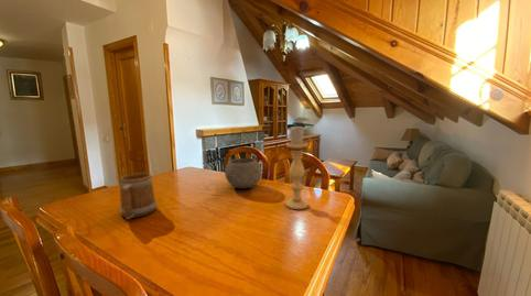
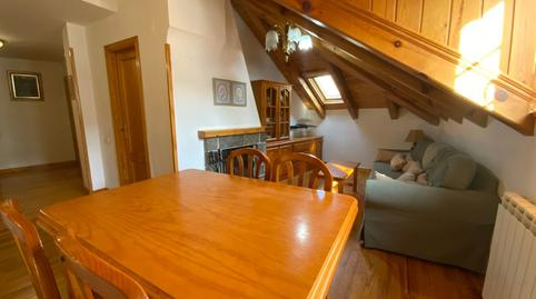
- bowl (243, 173)
- candle holder (296, 165)
- mug (134, 195)
